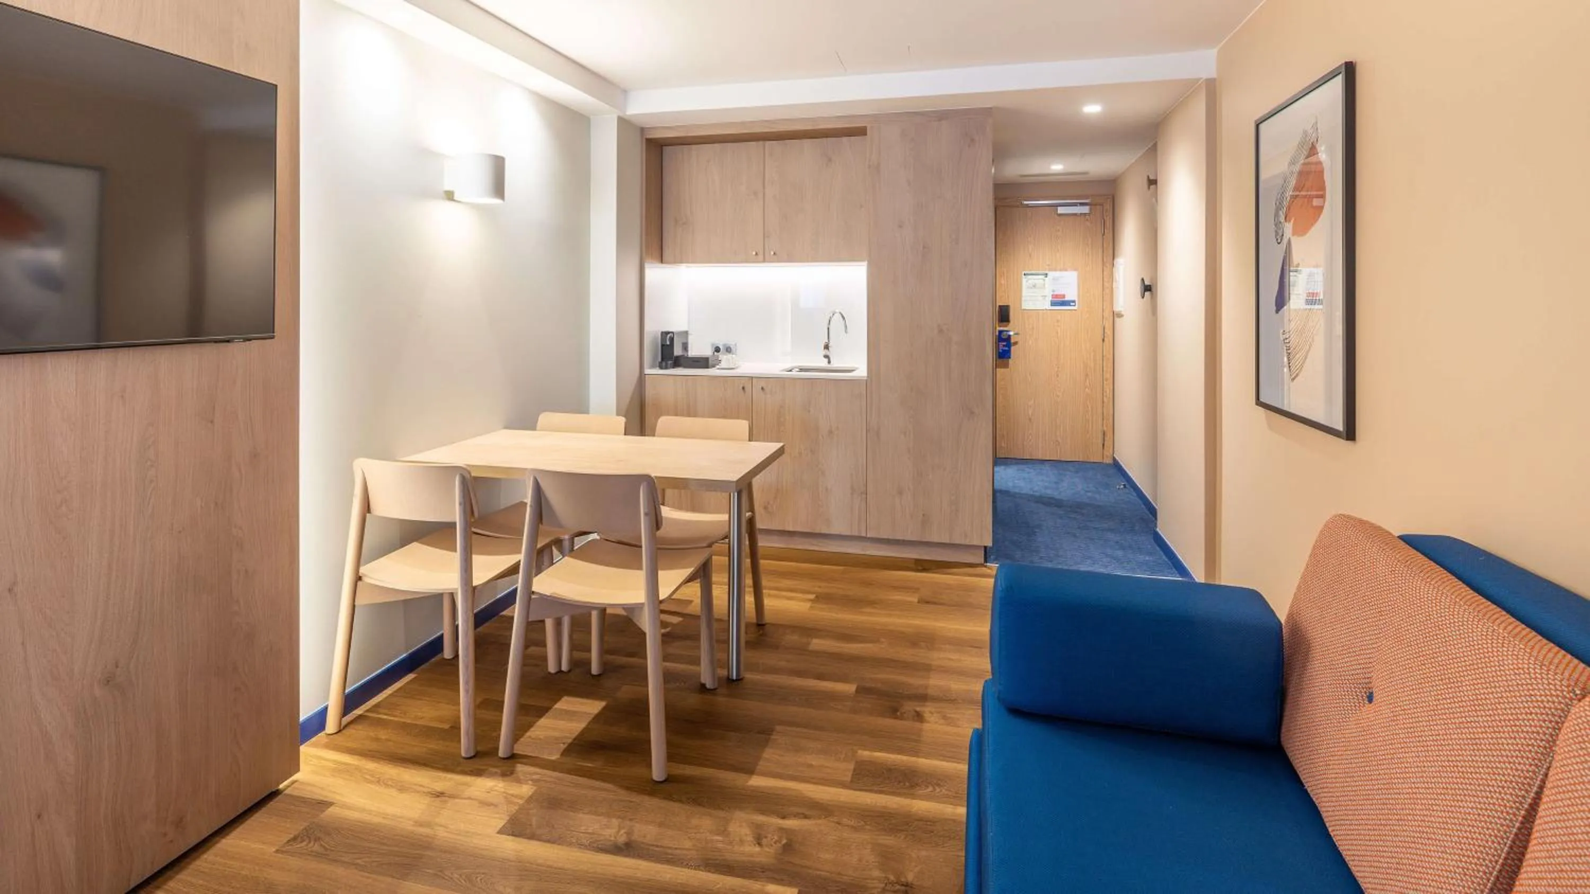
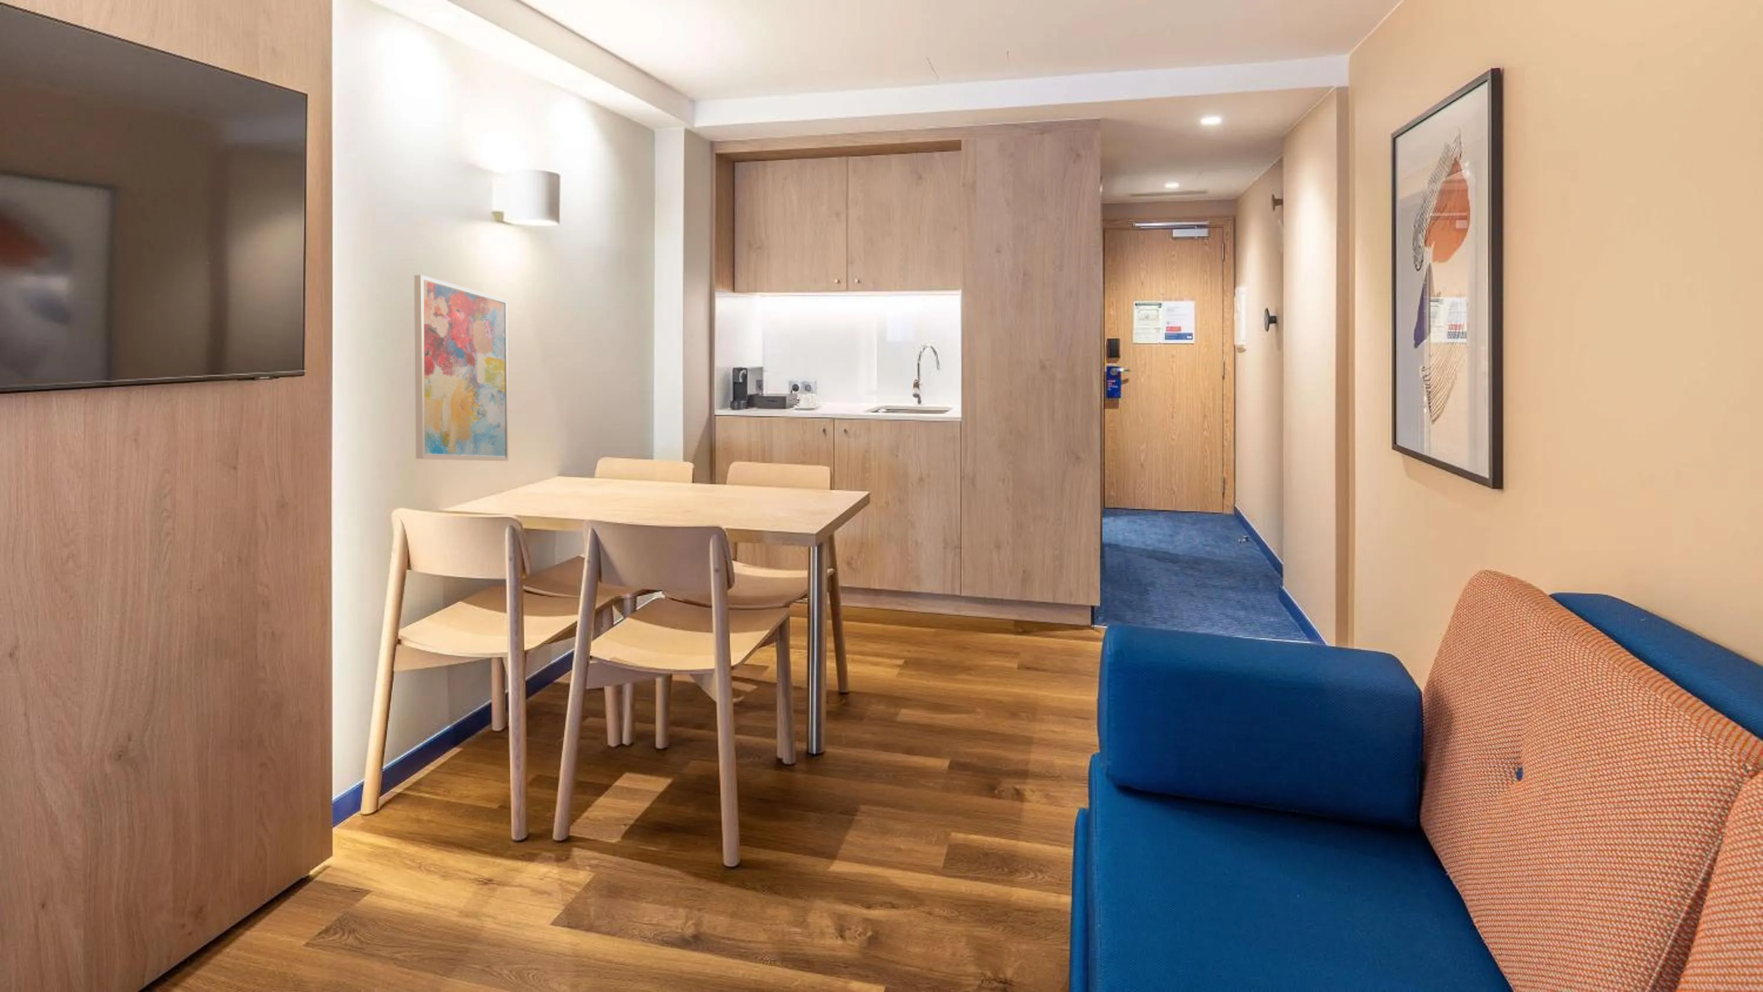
+ wall art (464, 374)
